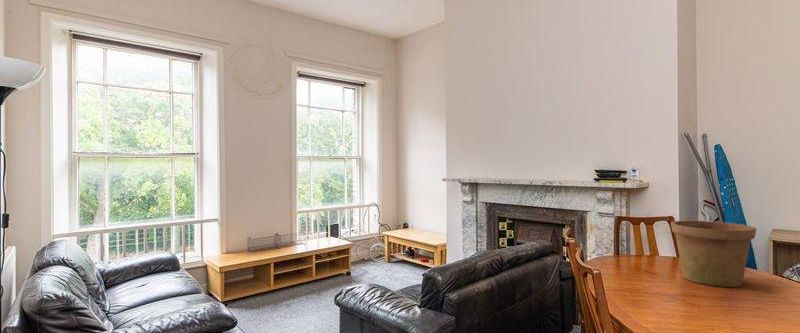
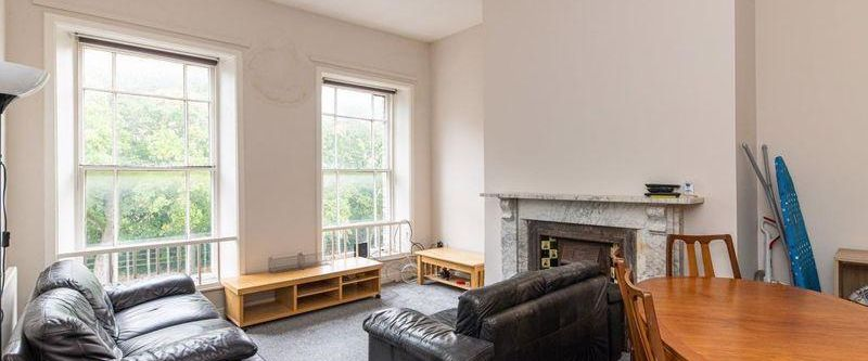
- flower pot (711, 252)
